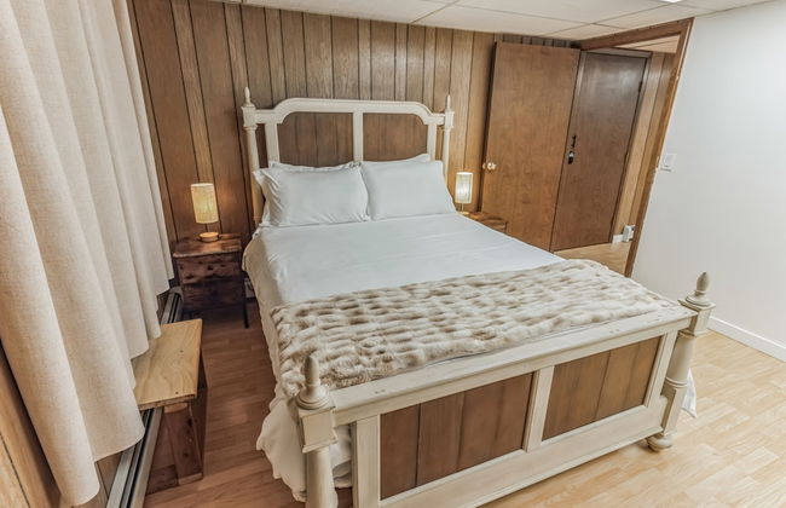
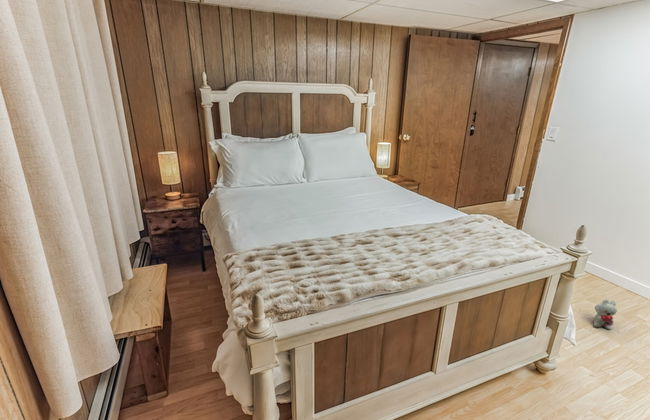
+ plush toy (604, 312)
